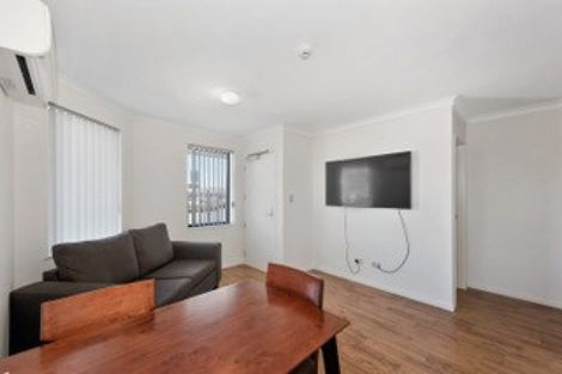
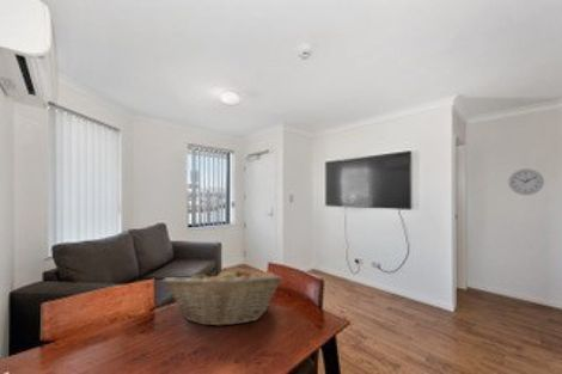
+ fruit basket (224, 288)
+ wall clock (525, 182)
